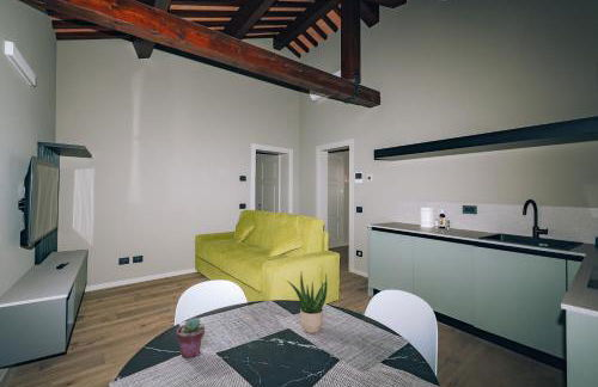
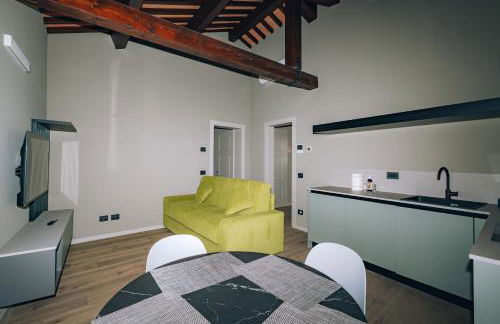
- potted plant (311, 299)
- potted succulent (190, 336)
